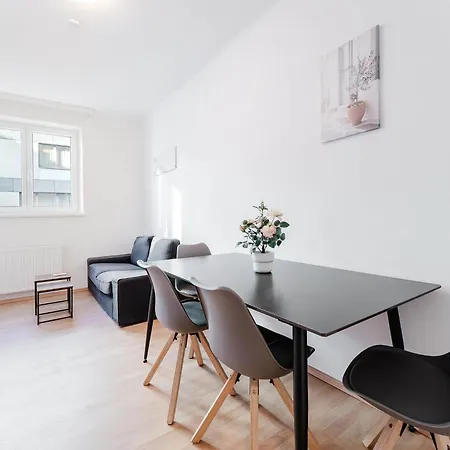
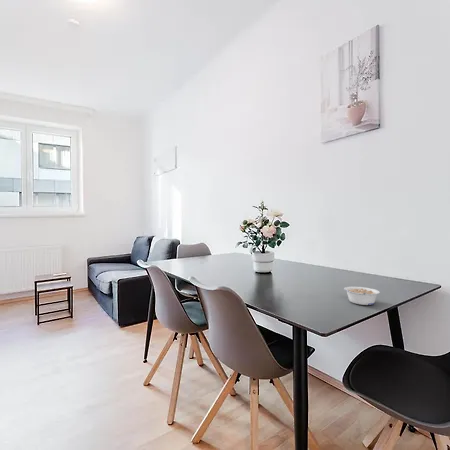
+ legume (362, 295)
